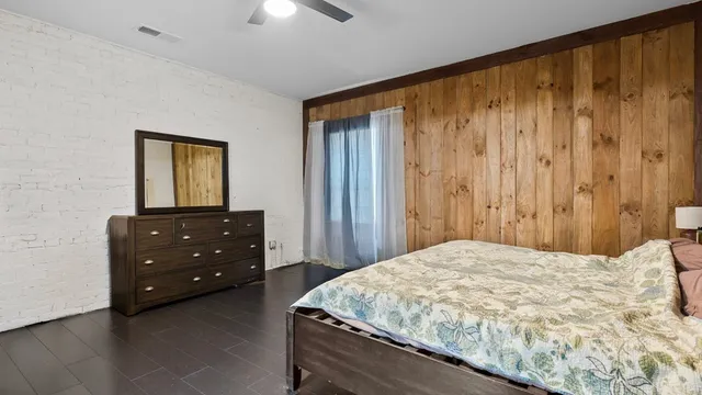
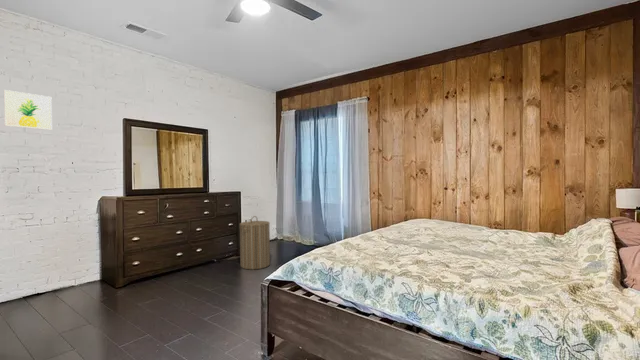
+ wall art (29, 110)
+ laundry hamper (255, 240)
